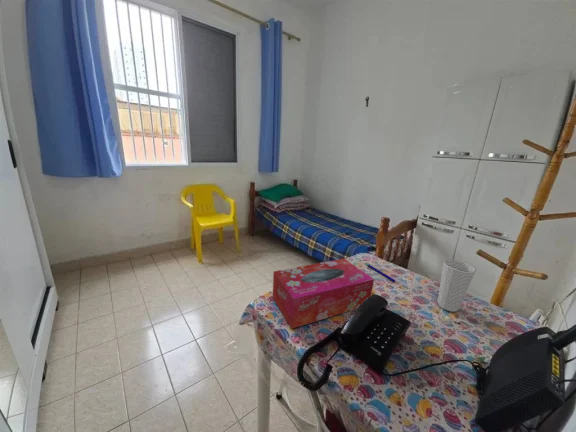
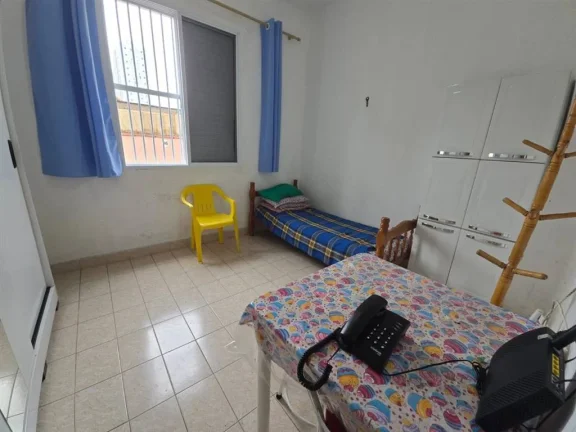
- cup (453, 286)
- pen (379, 272)
- tissue box (321, 288)
